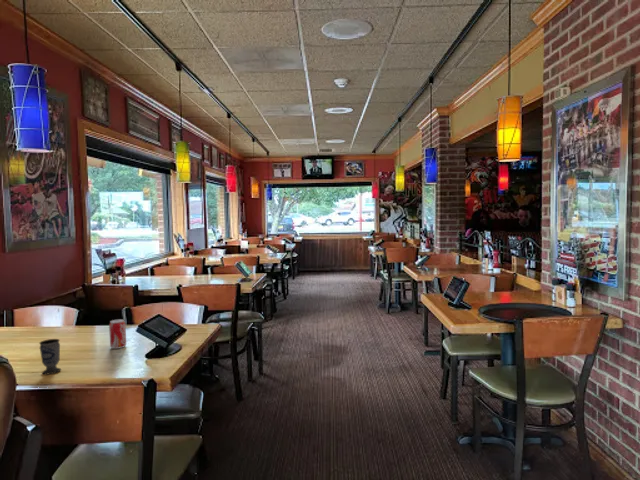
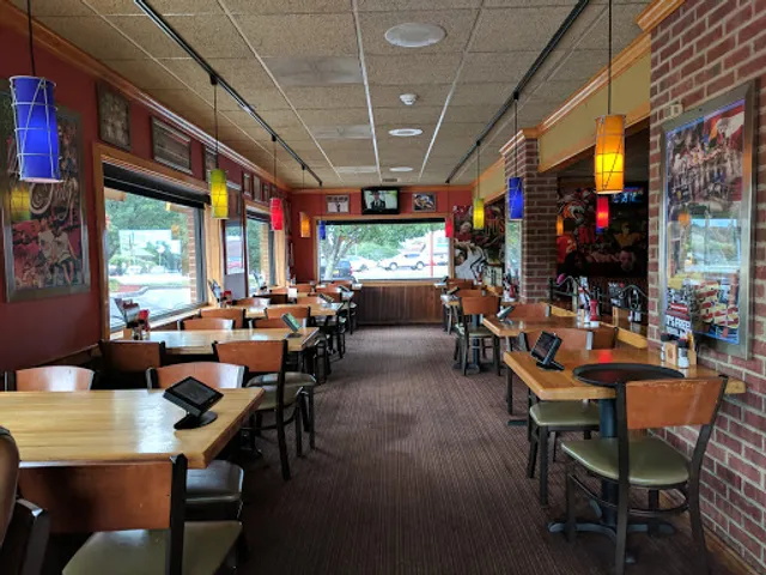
- beverage can (117, 333)
- cup (50, 356)
